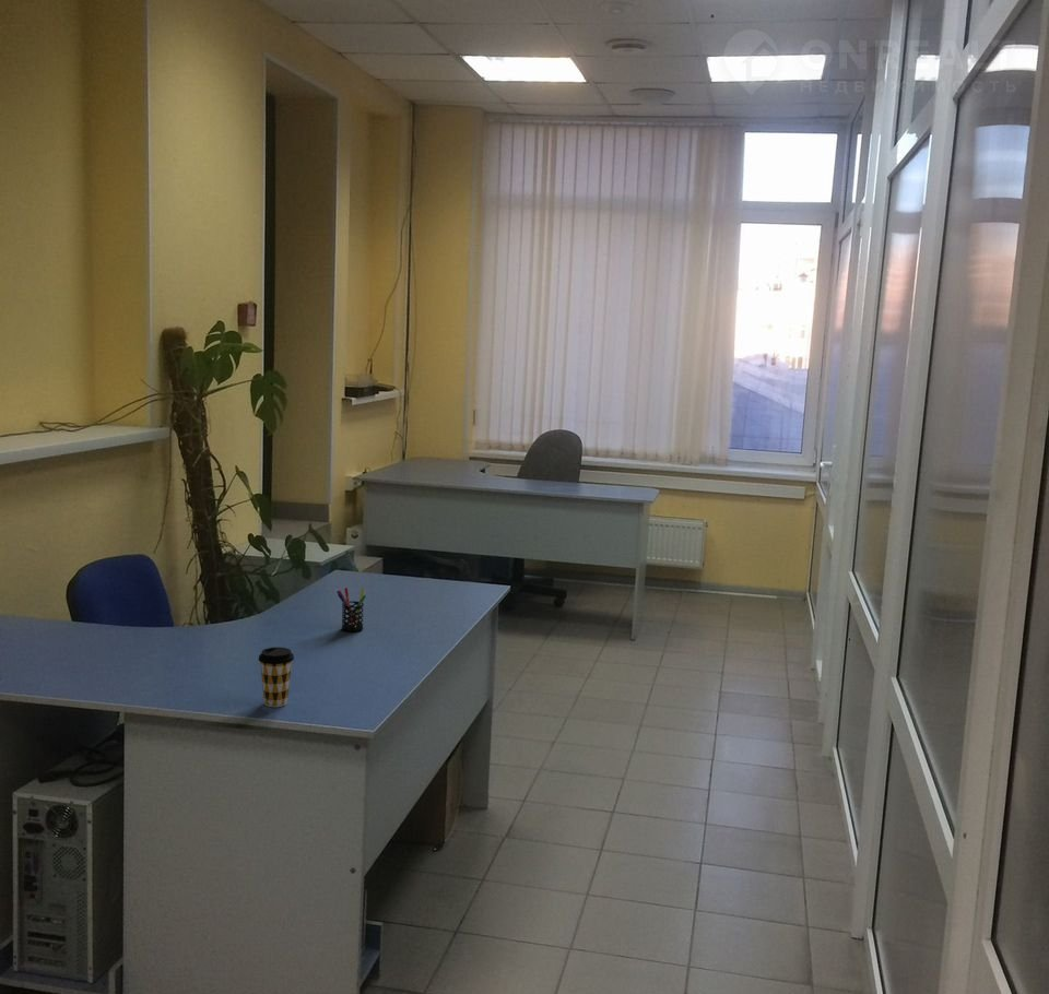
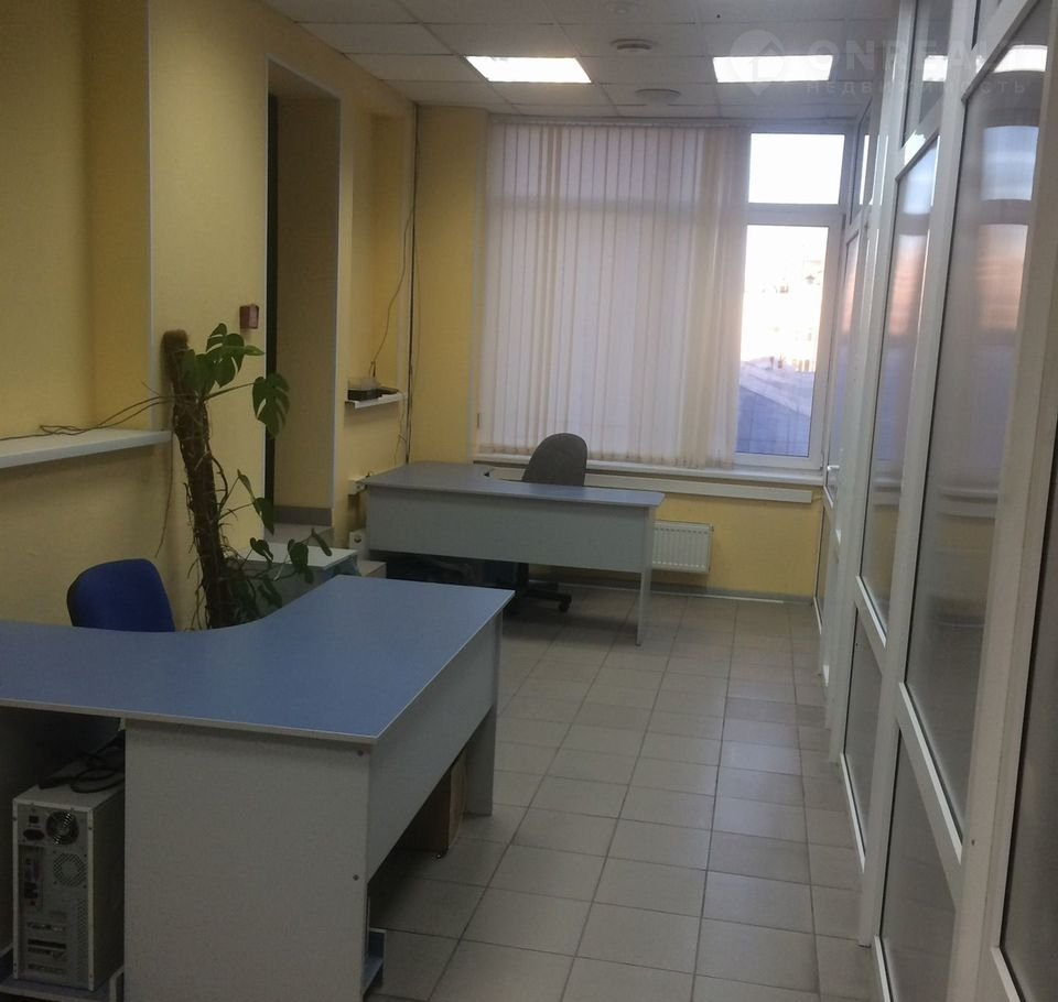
- coffee cup (275, 677)
- pen holder (353, 607)
